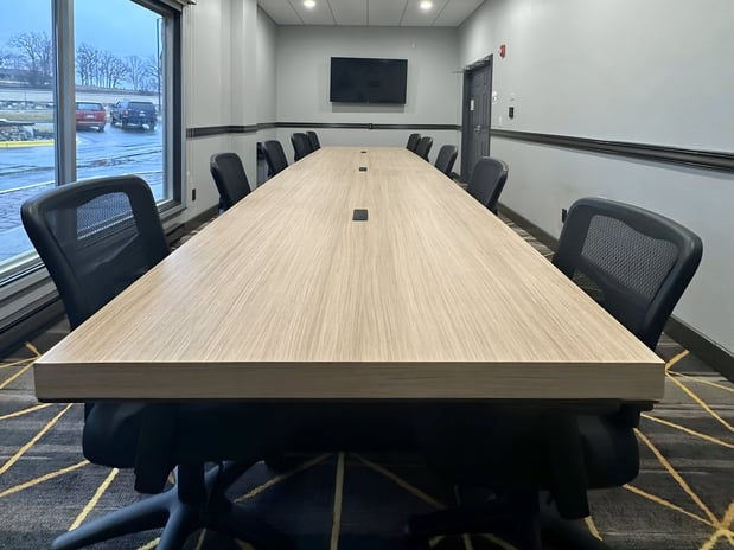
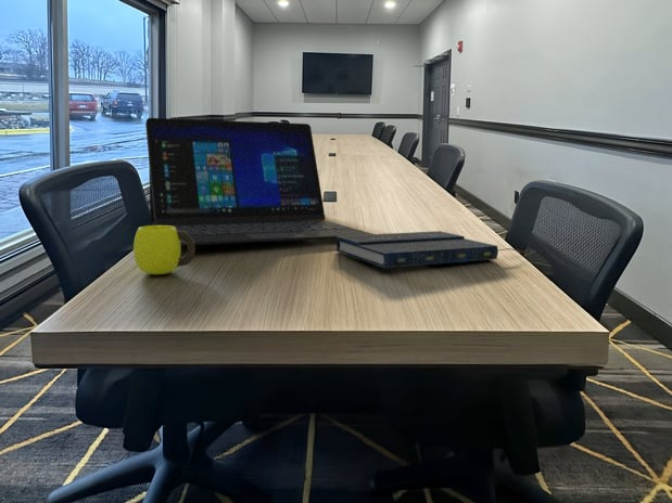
+ book (434, 246)
+ cup (164, 249)
+ laptop (254, 175)
